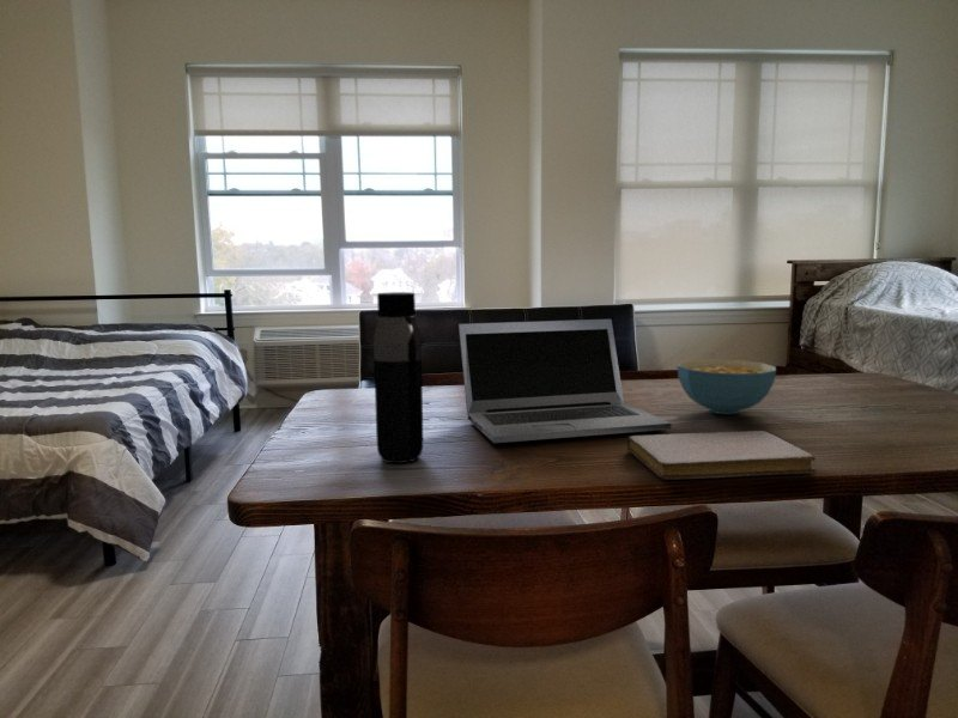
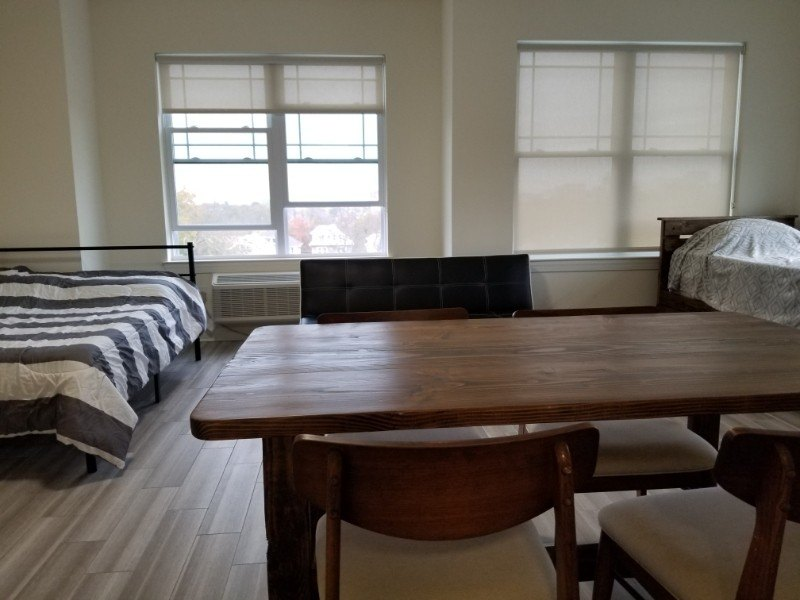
- laptop (558, 375)
- notebook (715, 452)
- water bottle (398, 377)
- cereal bowl (724, 388)
